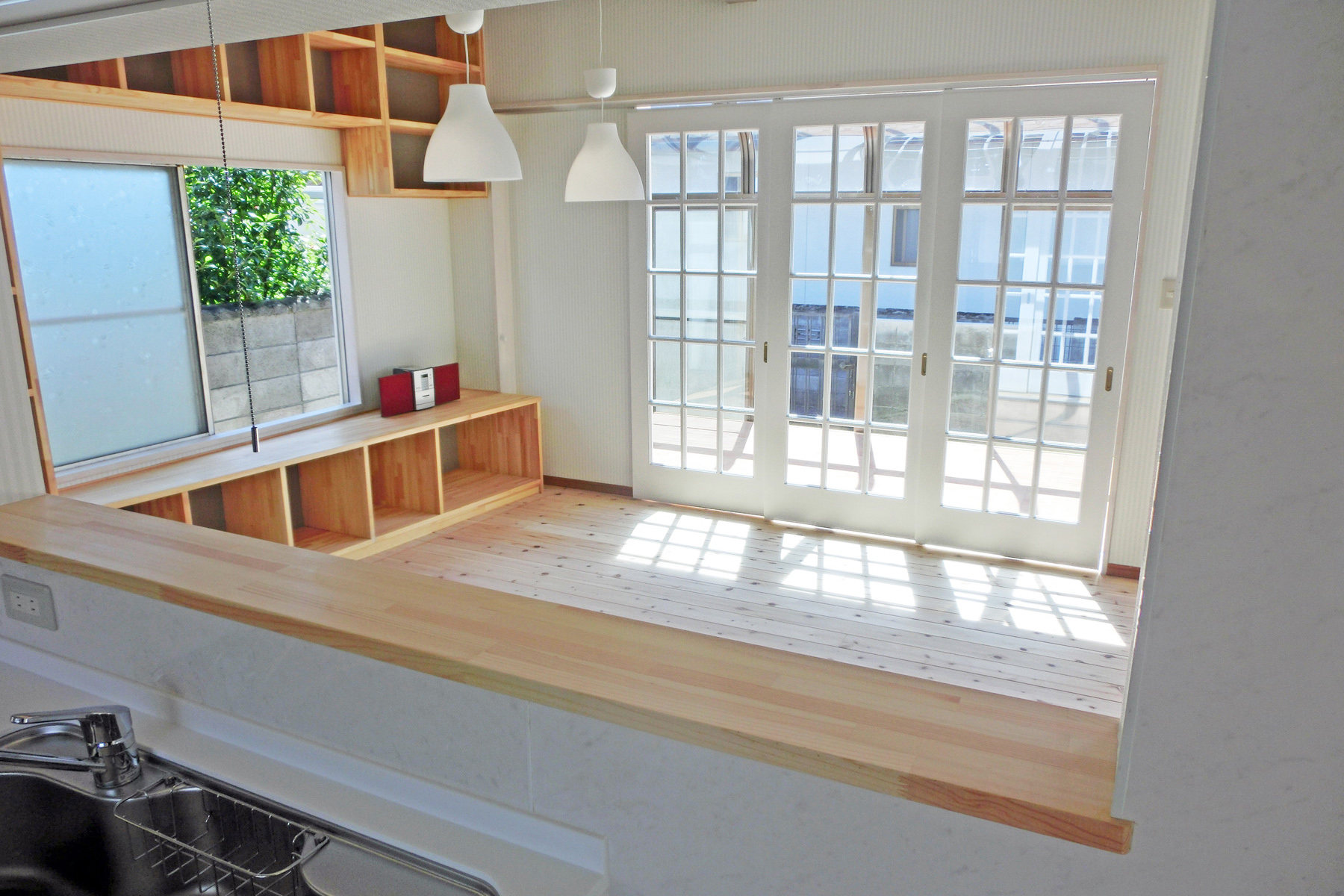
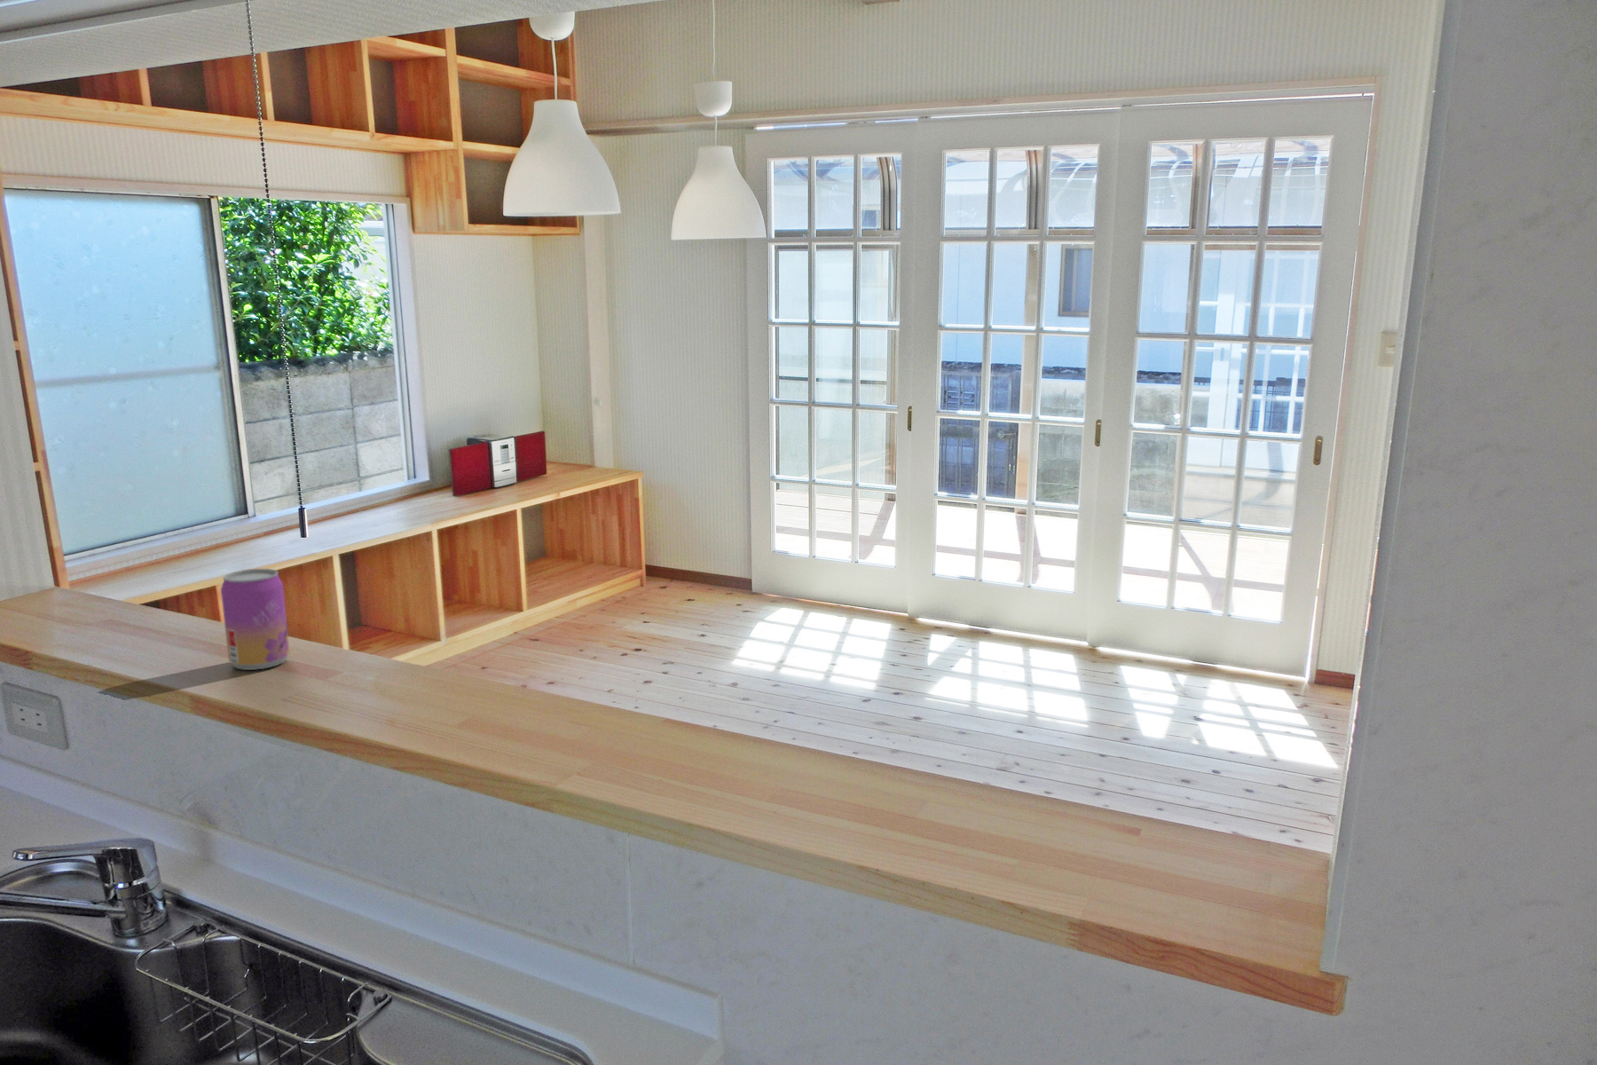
+ beer can (255, 618)
